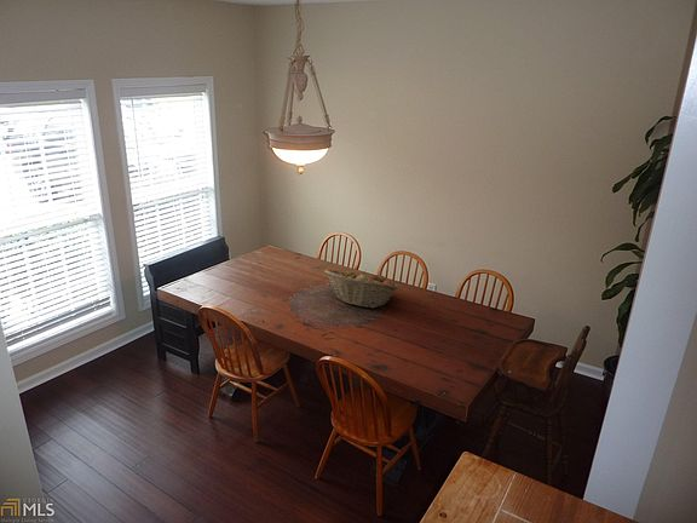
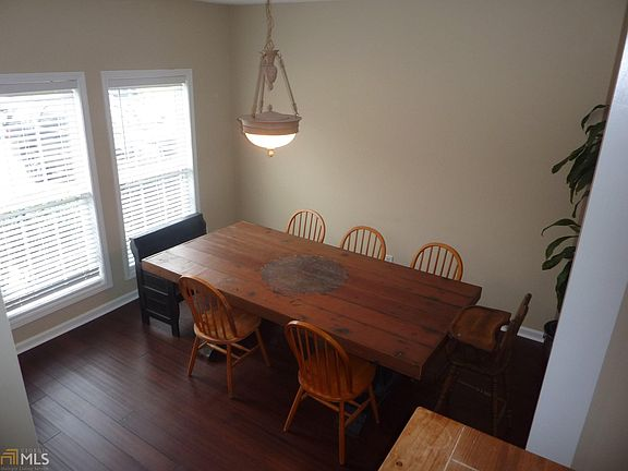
- fruit basket (361, 283)
